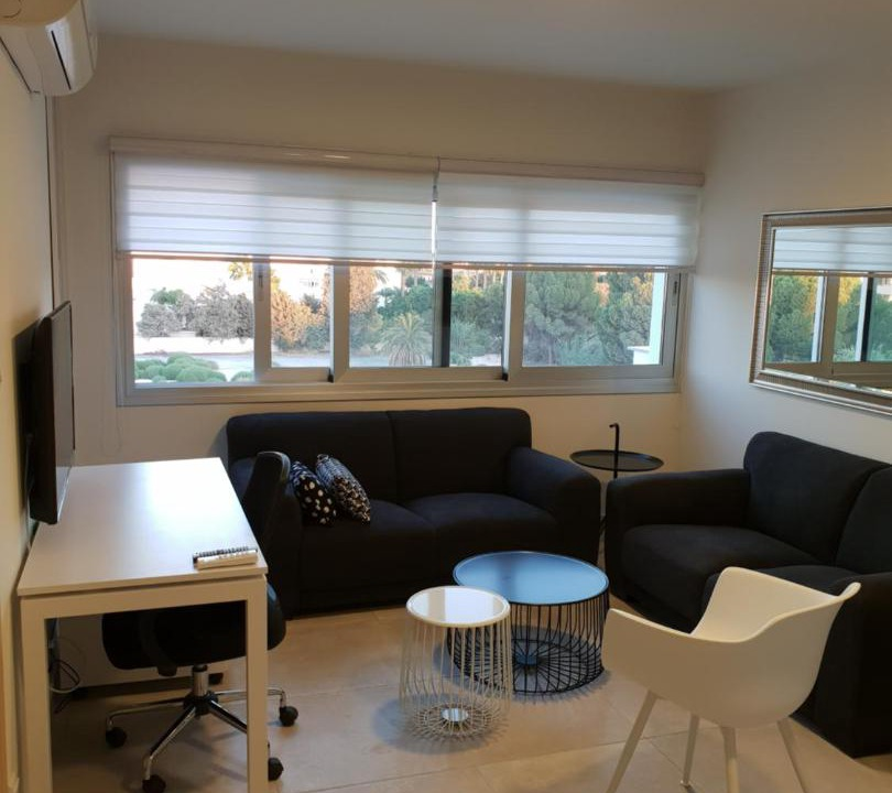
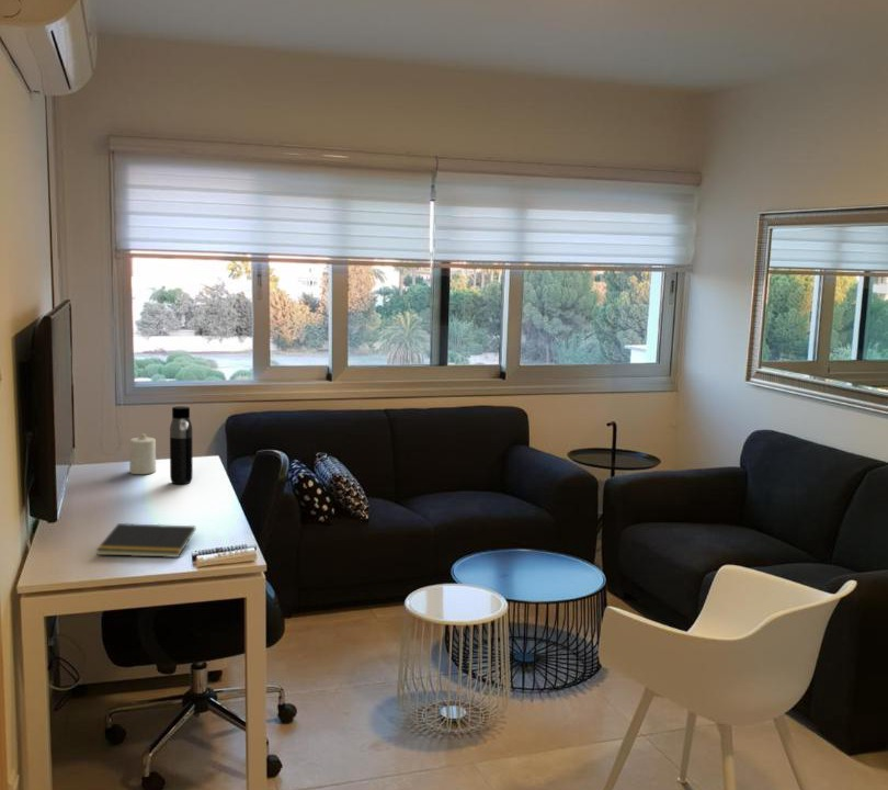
+ notepad (147, 540)
+ water bottle (181, 444)
+ candle (143, 452)
